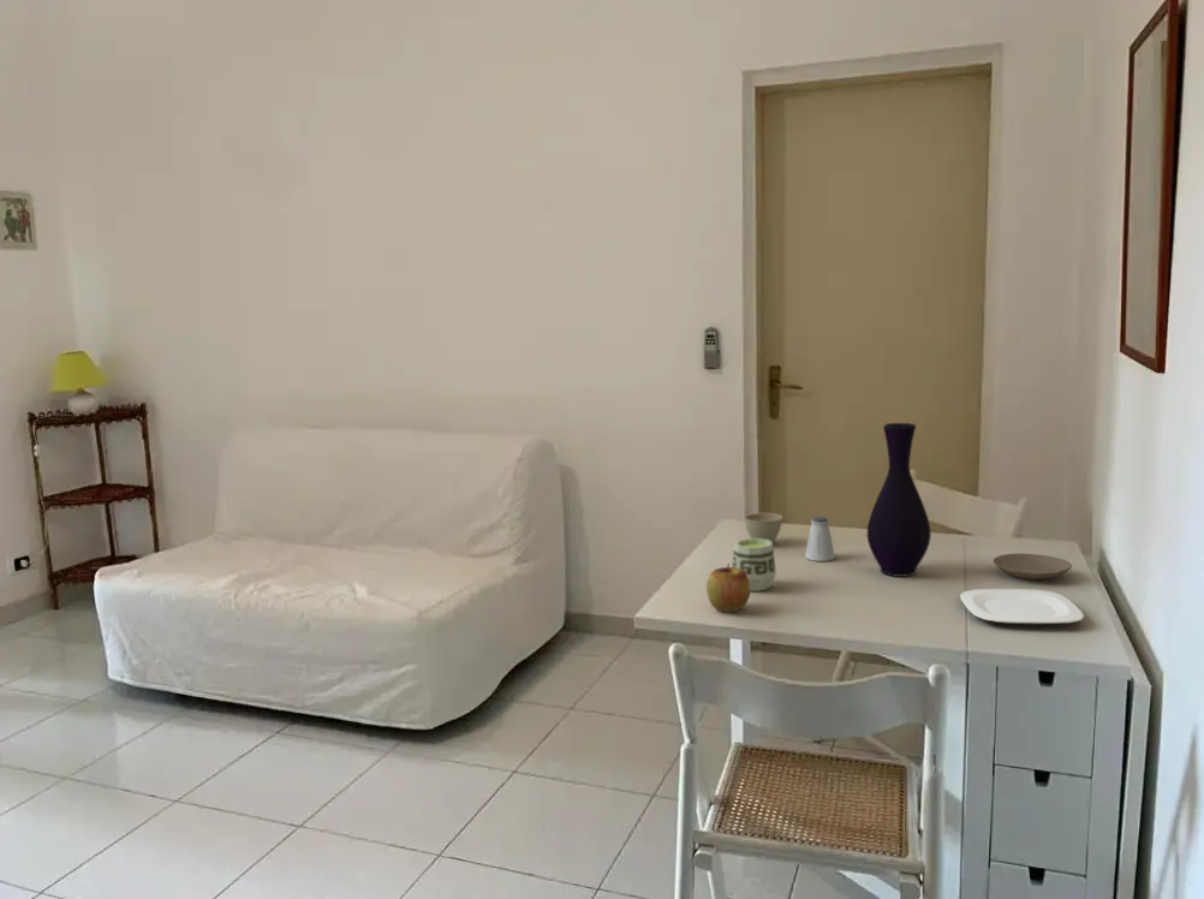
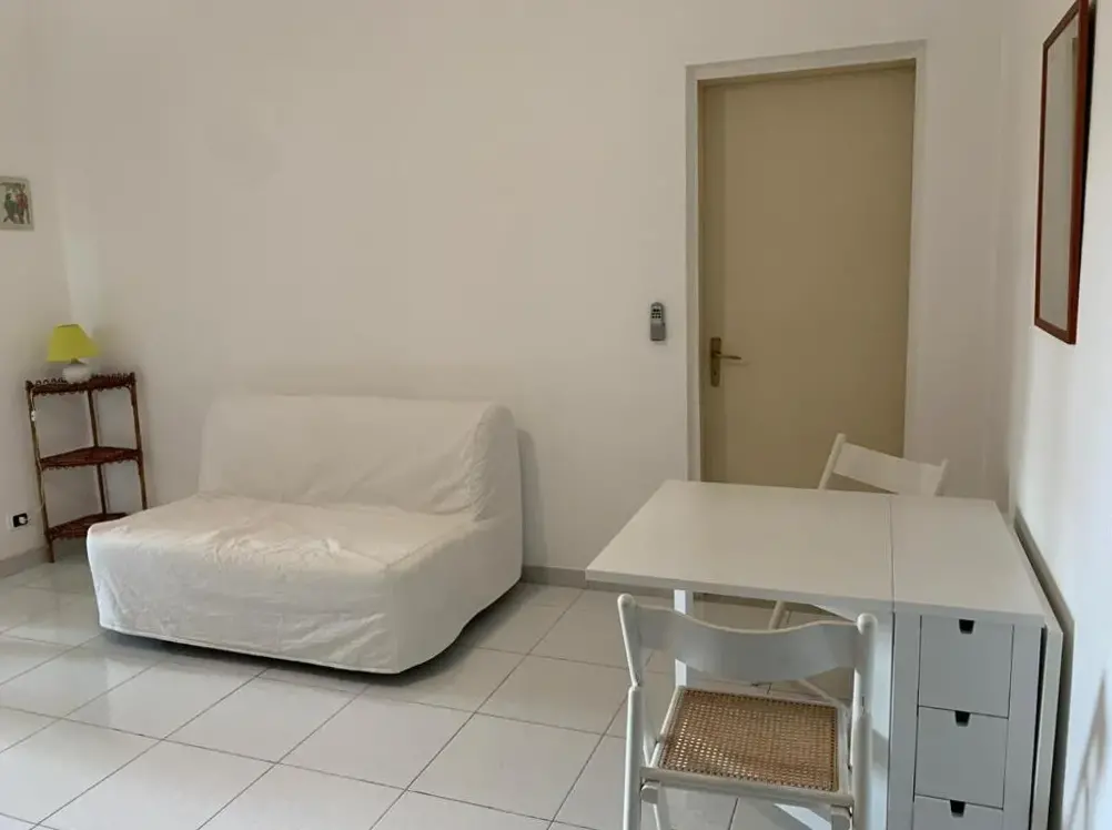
- saltshaker (819, 537)
- vase (899, 499)
- cup (753, 564)
- apple (728, 585)
- plate (1019, 607)
- flower pot (763, 530)
- plate (1031, 567)
